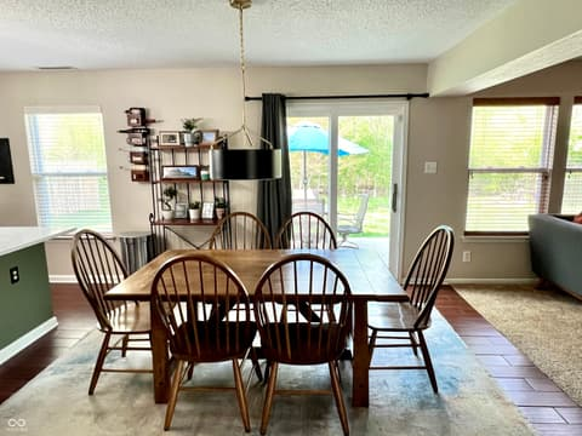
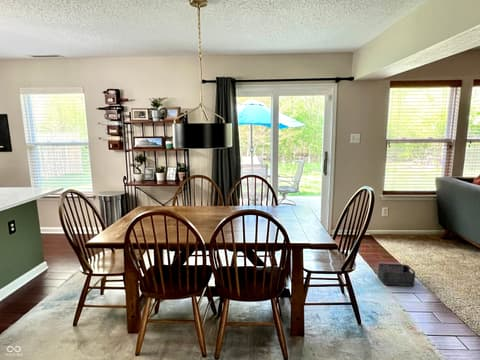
+ storage bin (395, 274)
